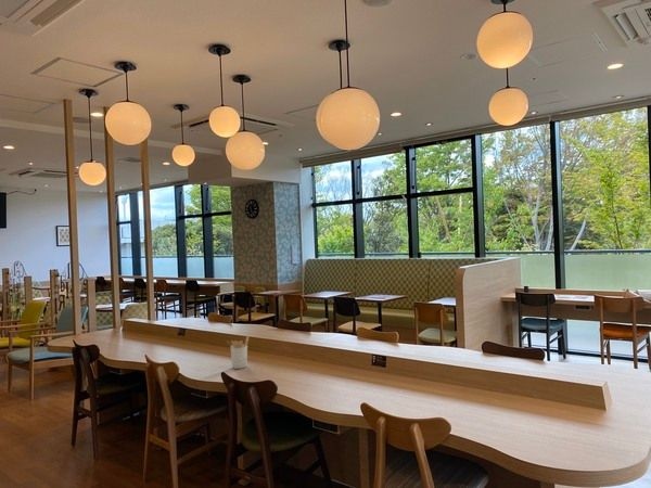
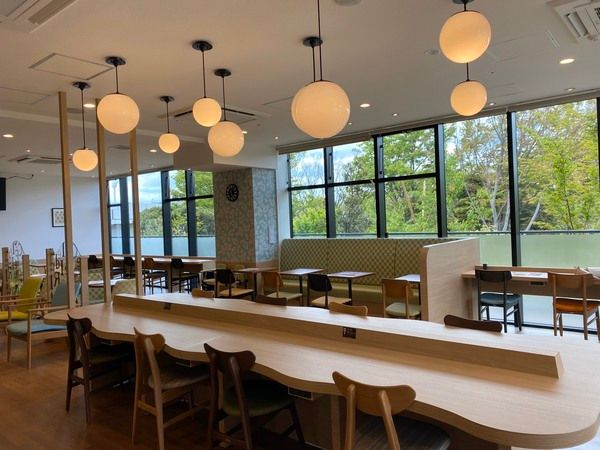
- utensil holder (238, 351)
